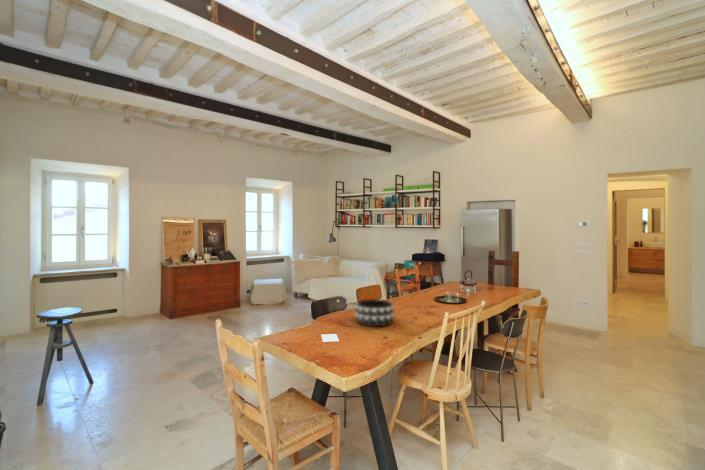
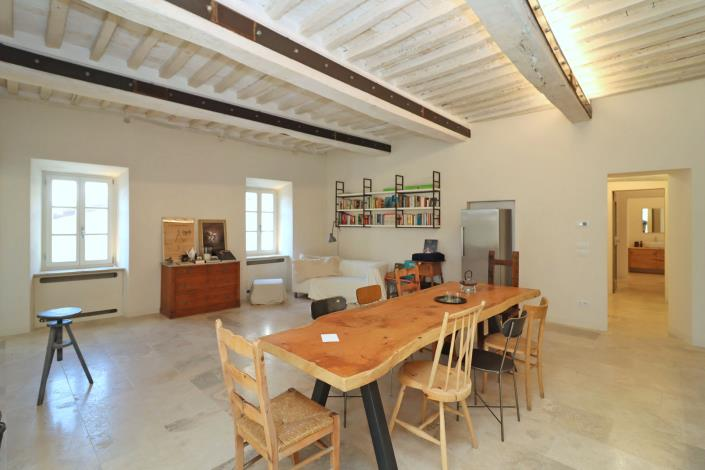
- decorative bowl (374, 312)
